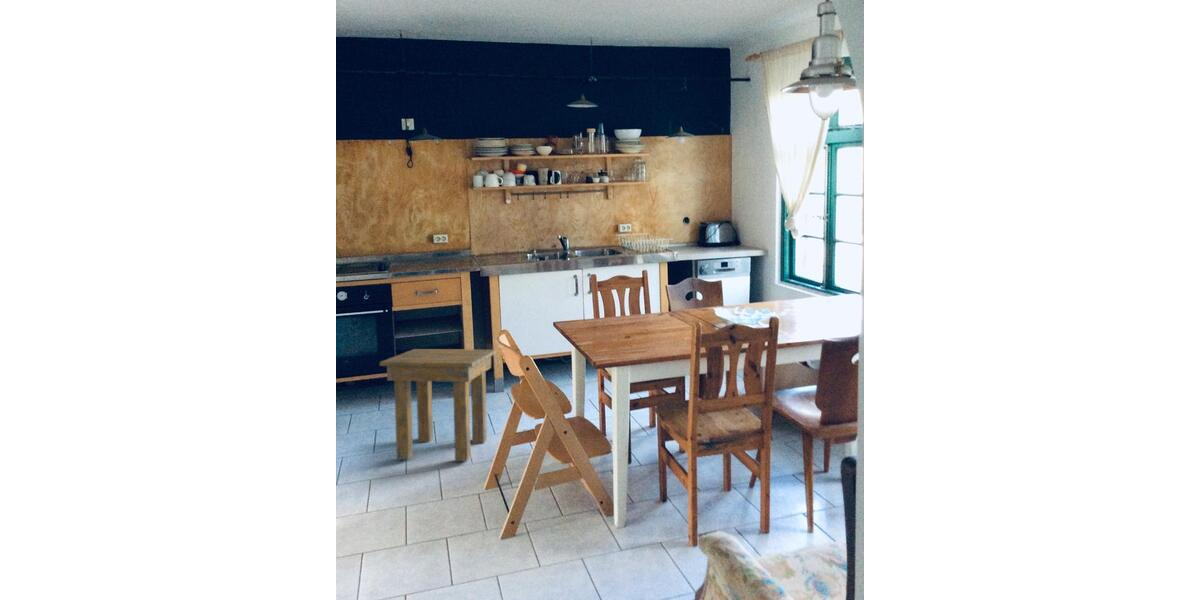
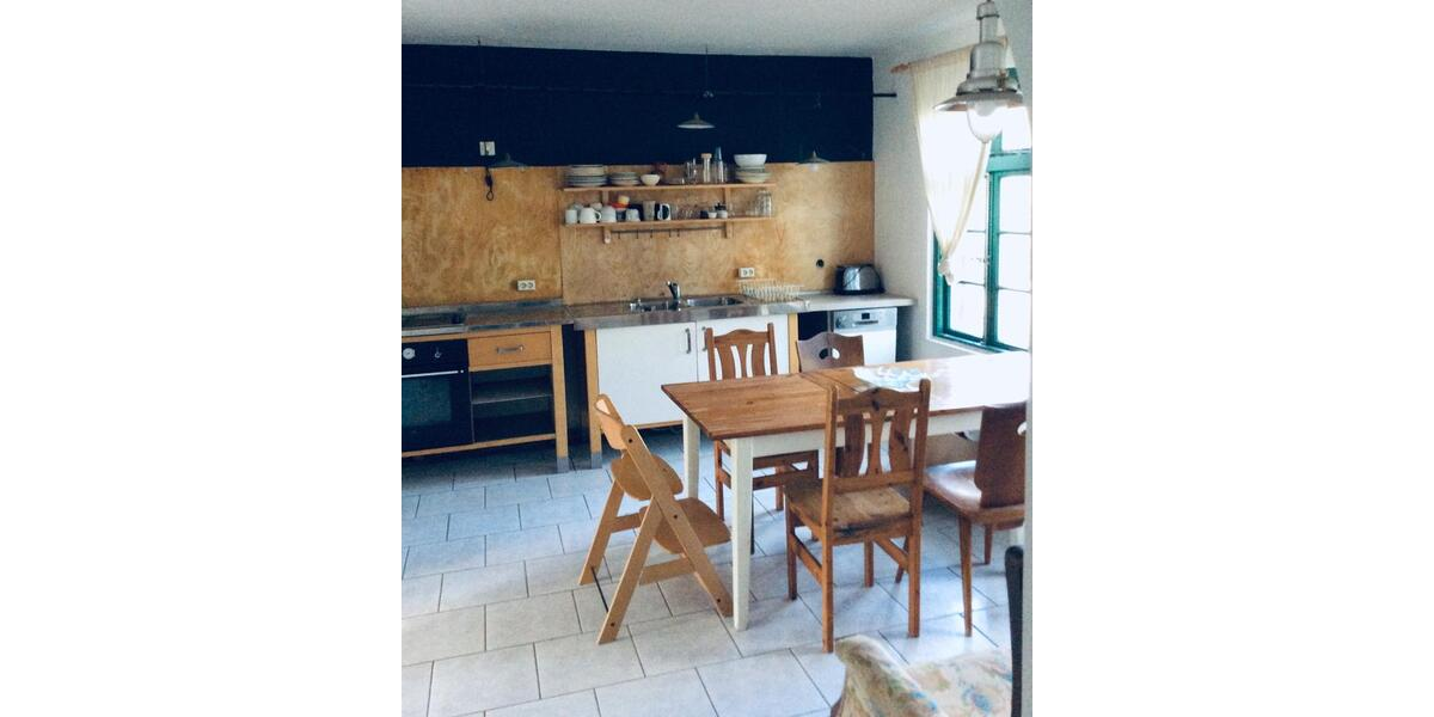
- side table (431, 403)
